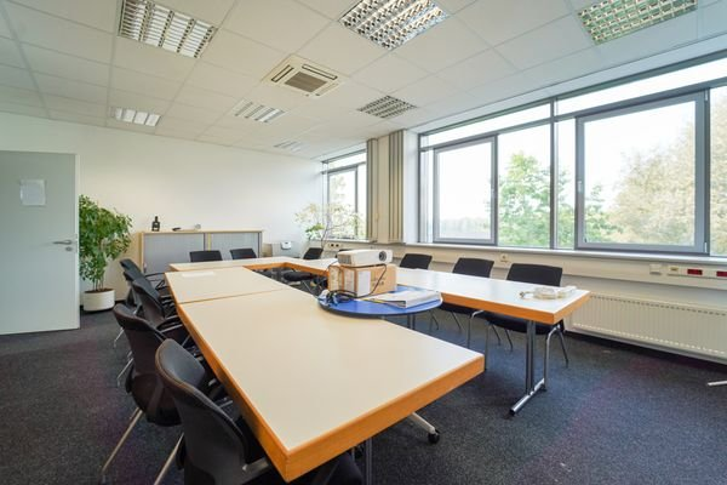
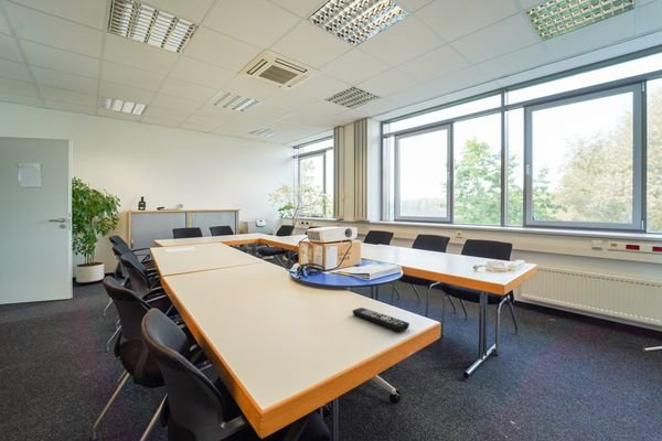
+ remote control (378, 319)
